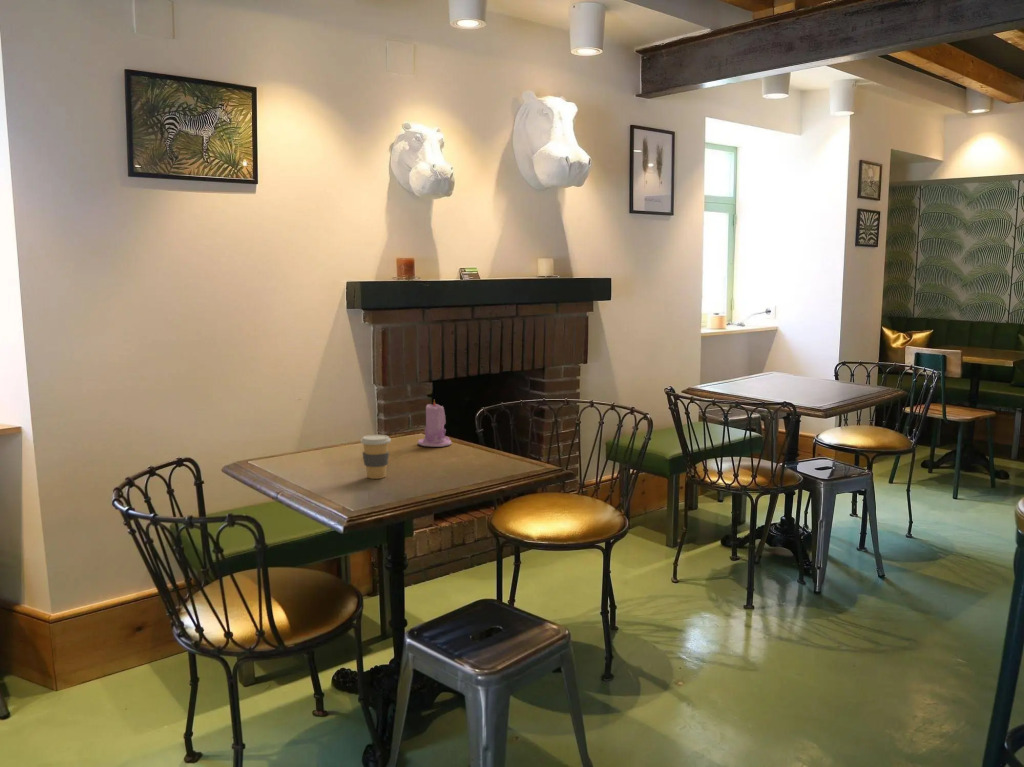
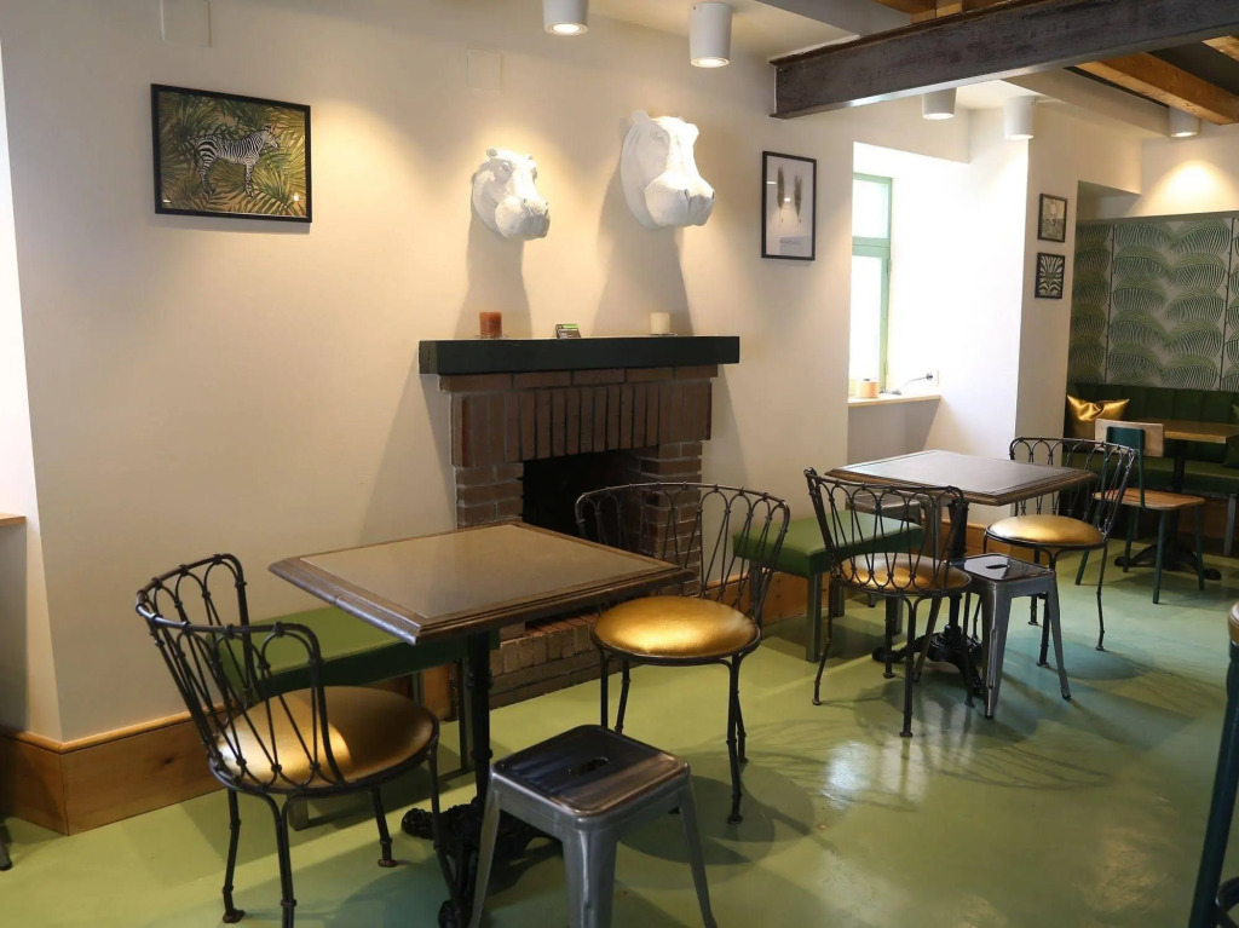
- candle (434, 421)
- coffee cup (376, 456)
